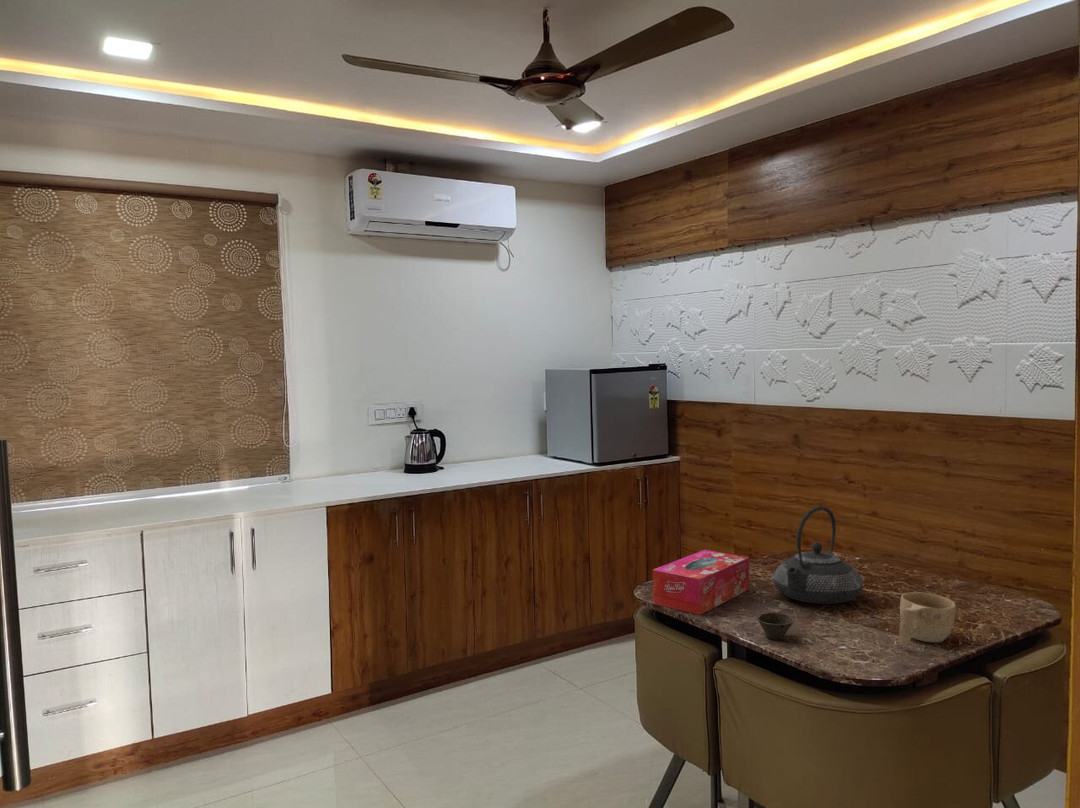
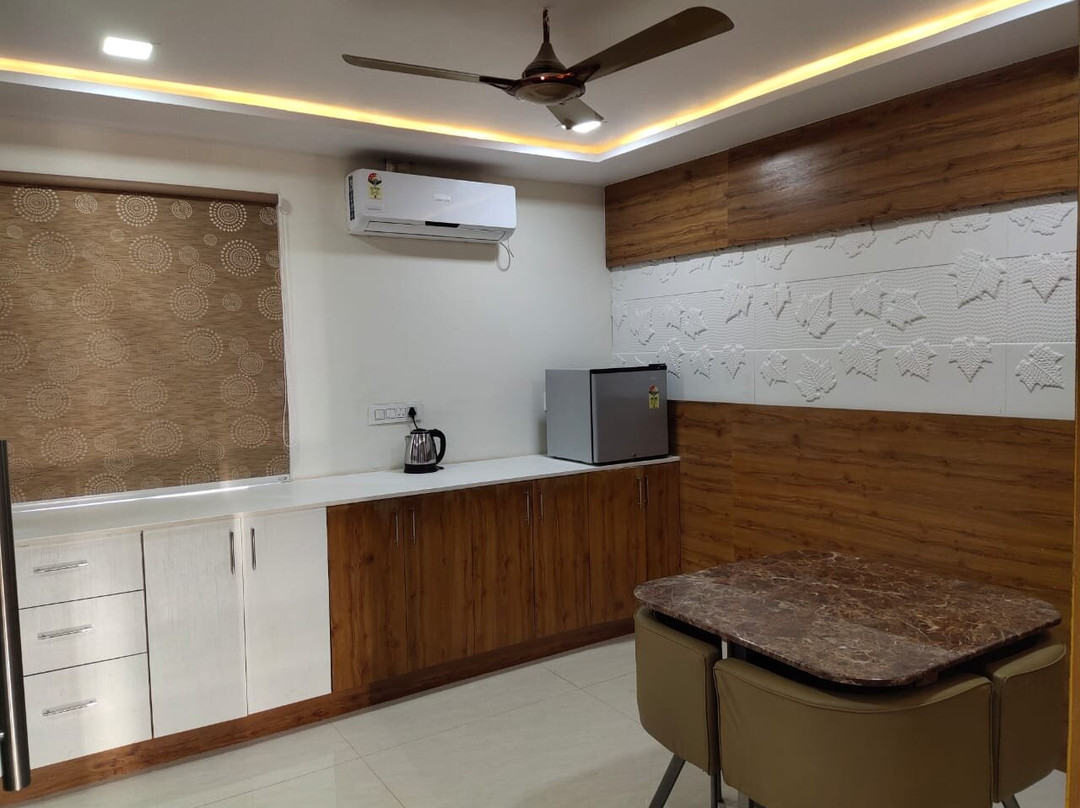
- tissue box (702, 579)
- cup (777, 626)
- teapot (814, 553)
- cup (920, 620)
